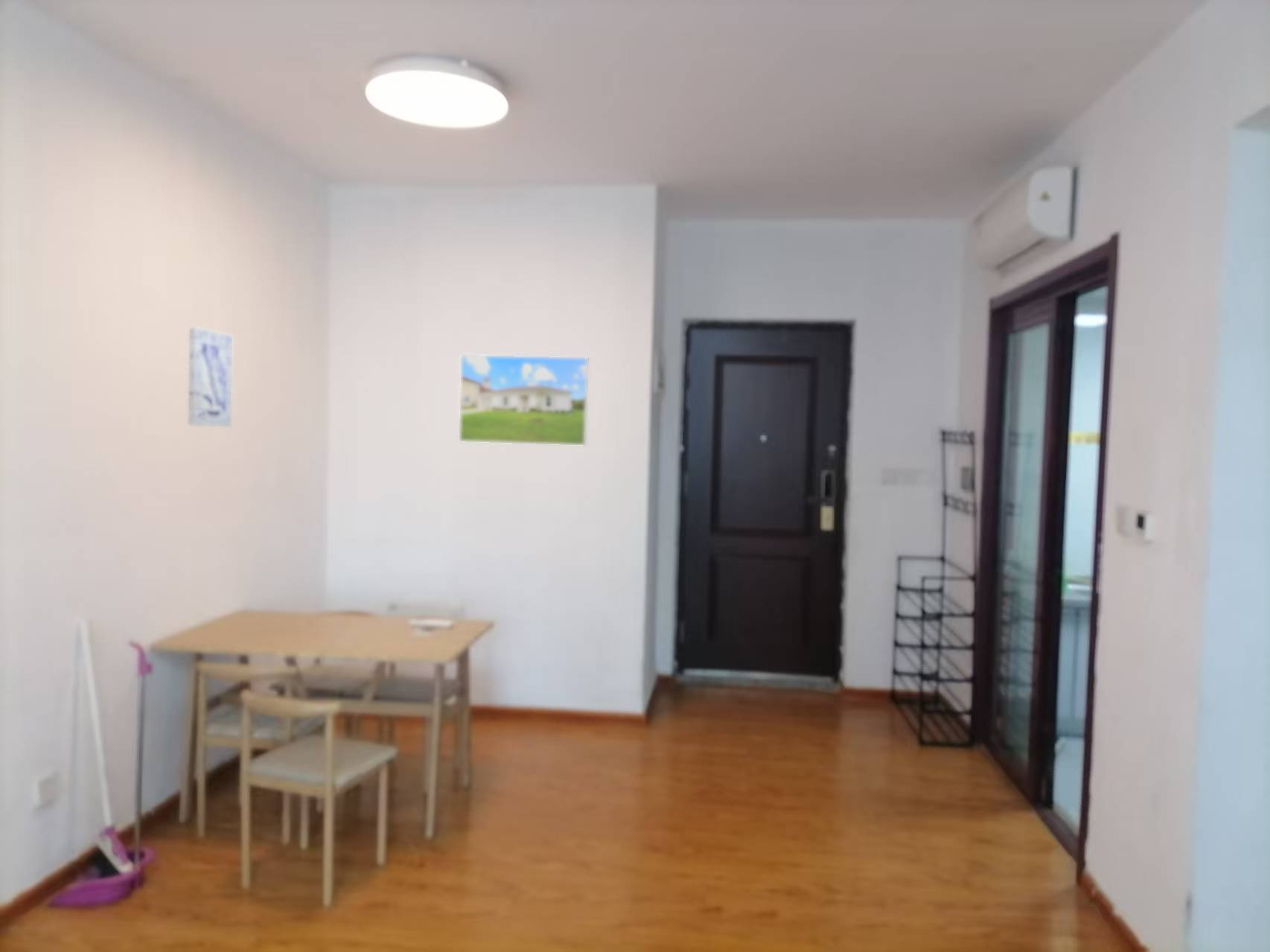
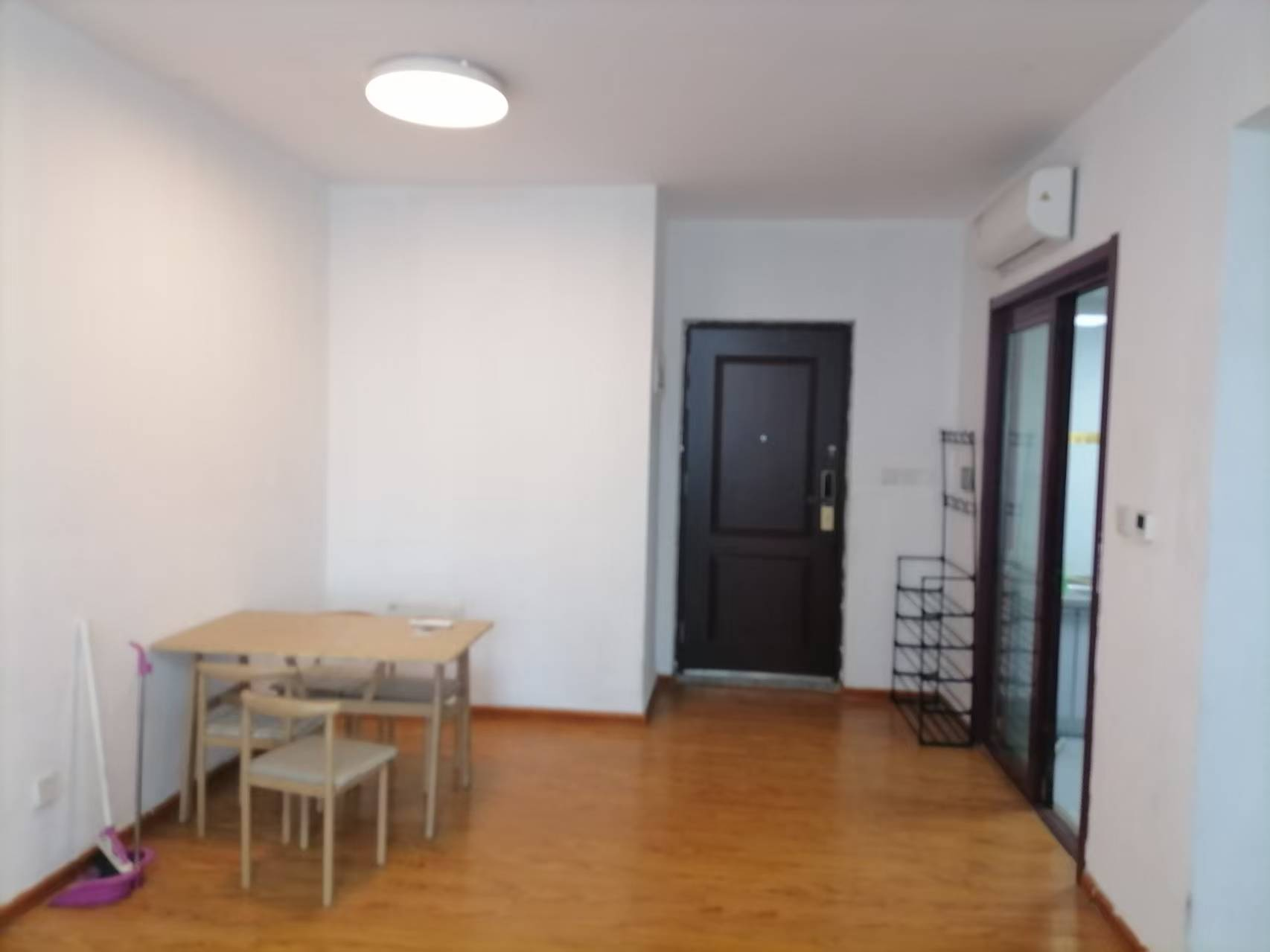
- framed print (523, 400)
- wall art (211, 379)
